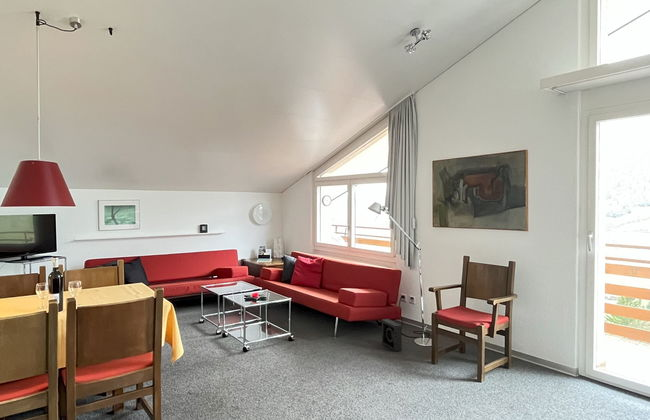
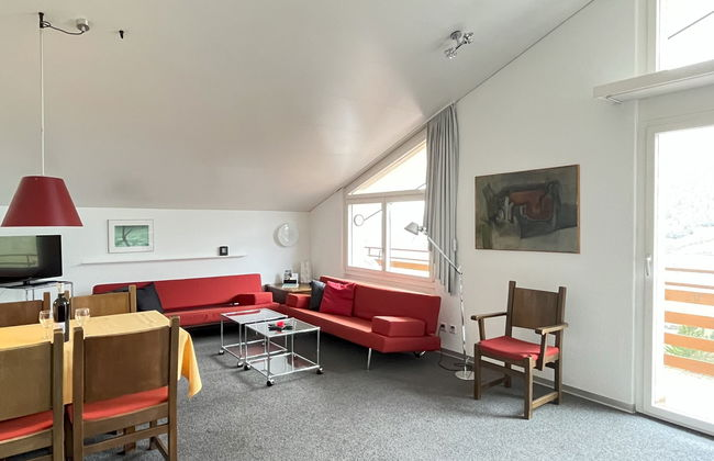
- speaker (391, 334)
